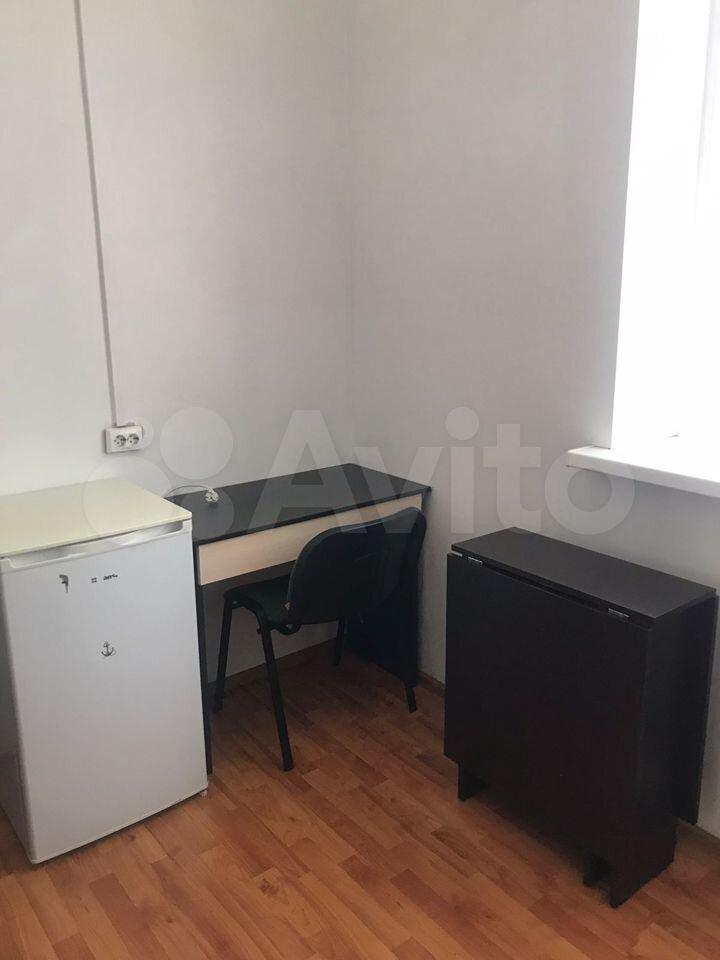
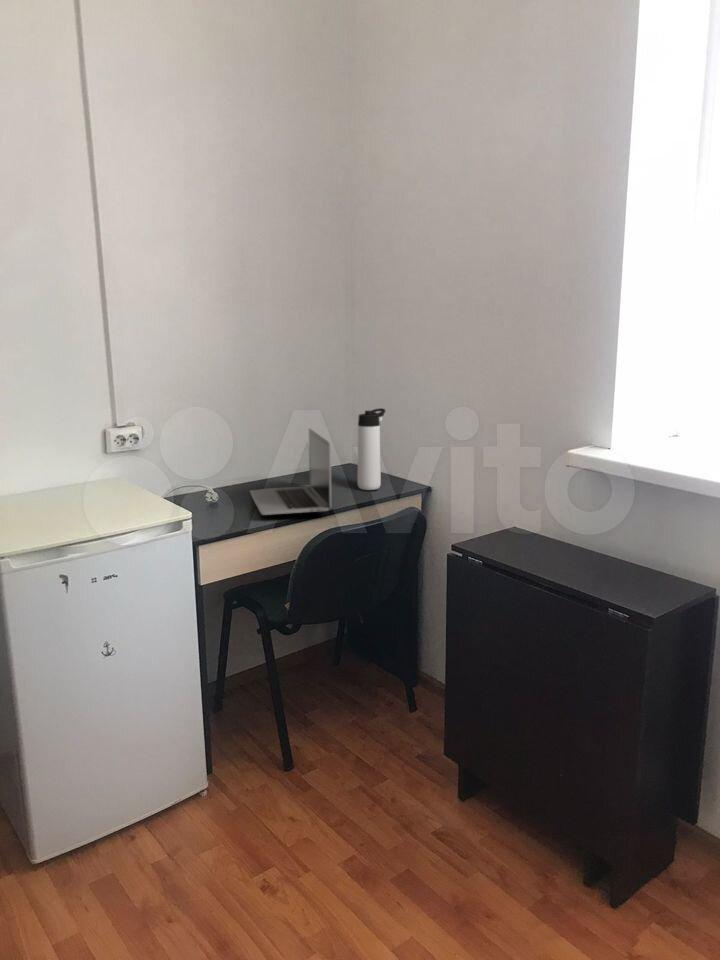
+ laptop (287, 487)
+ thermos bottle (372, 448)
